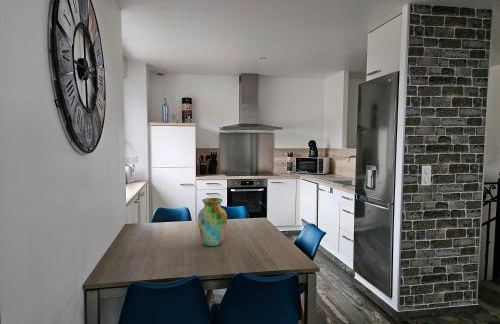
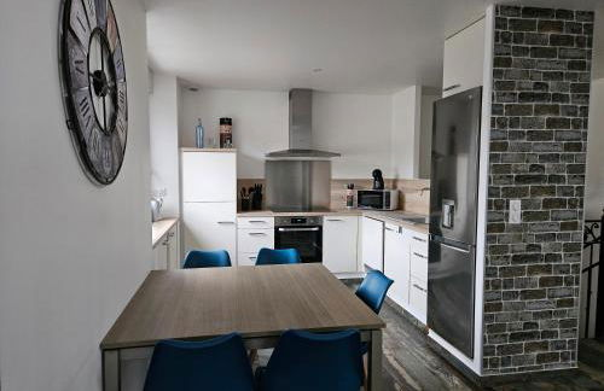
- vase (212, 221)
